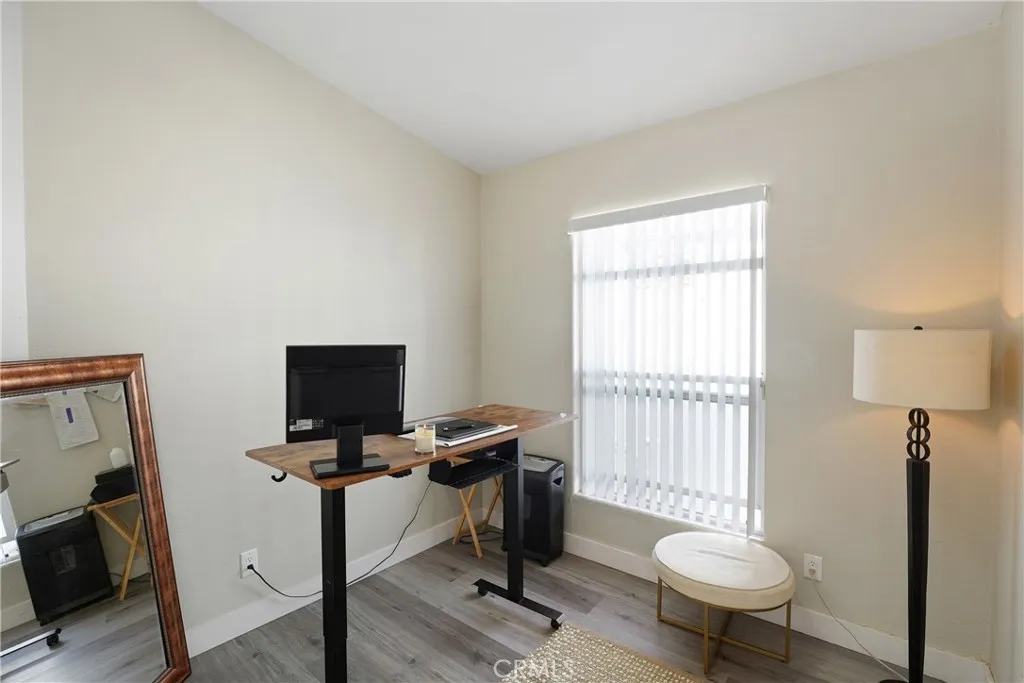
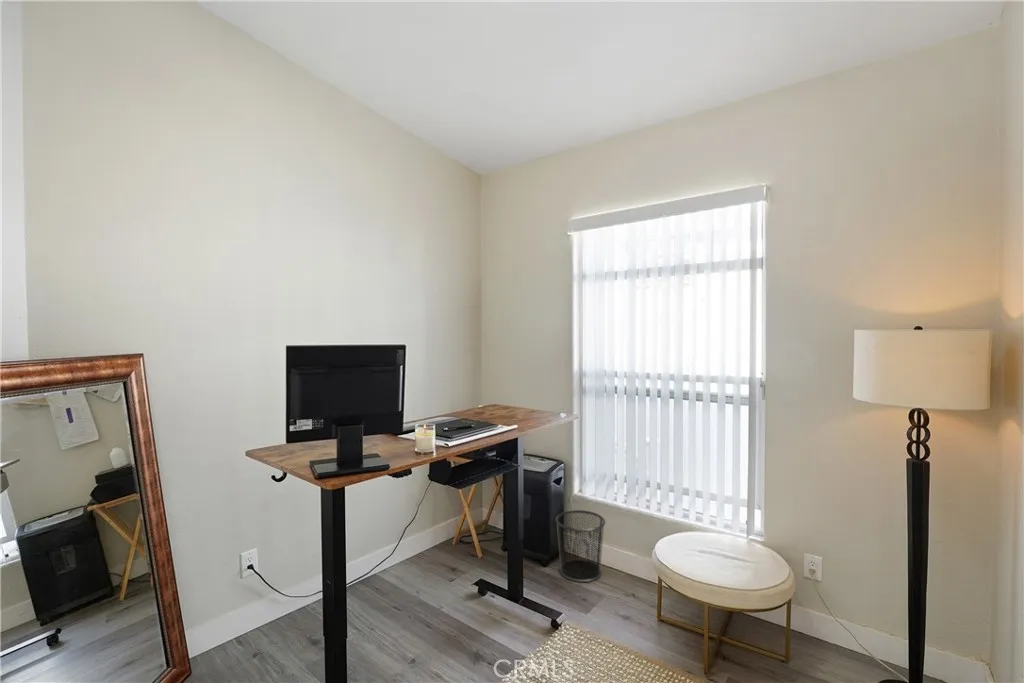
+ waste bin (580, 545)
